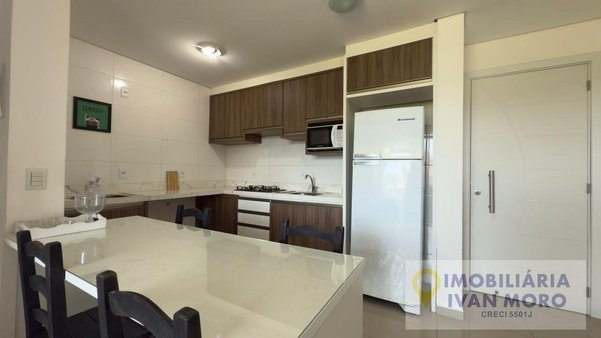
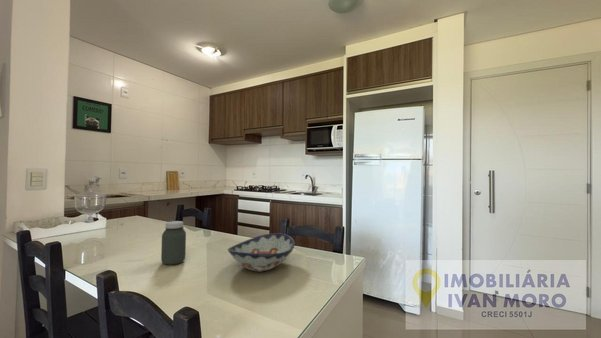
+ jar (173, 242)
+ decorative bowl (262, 254)
